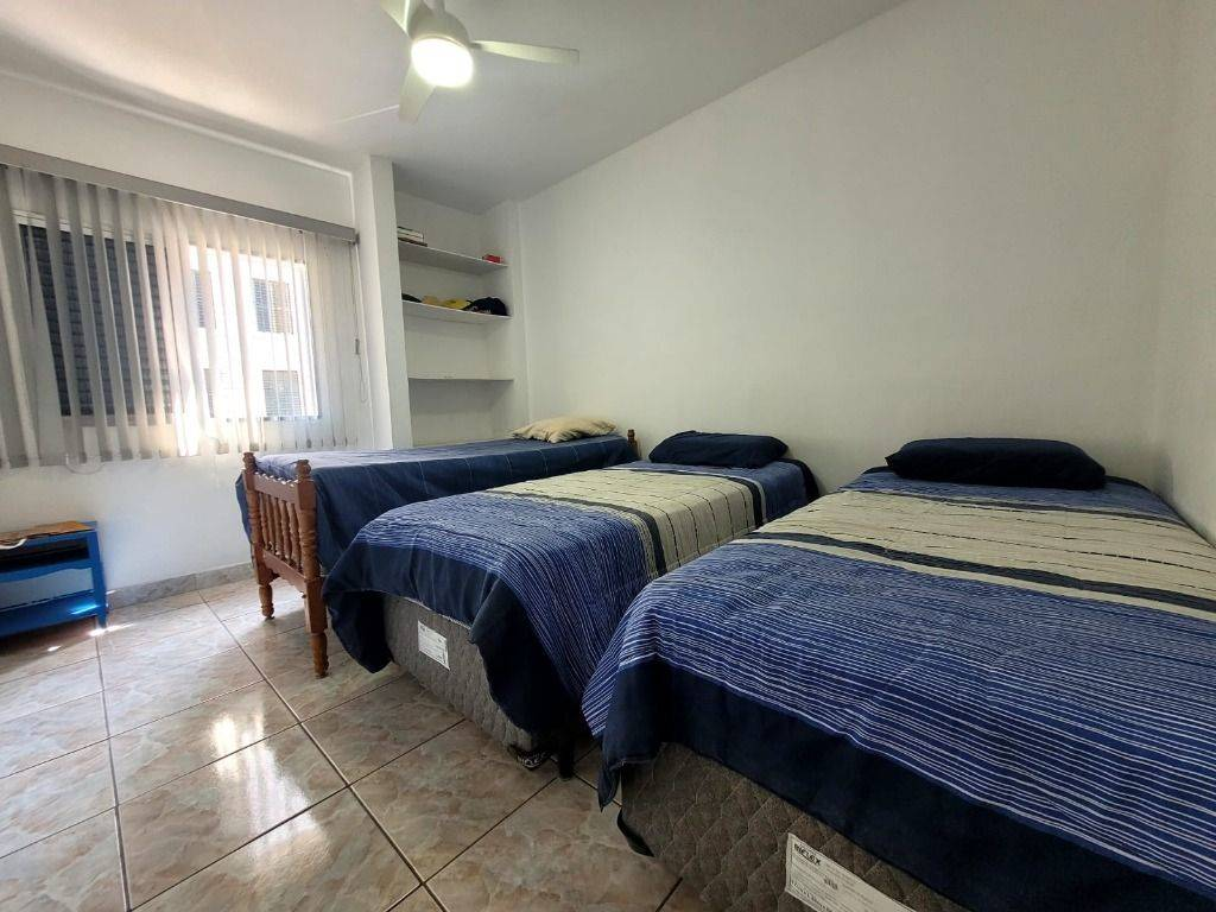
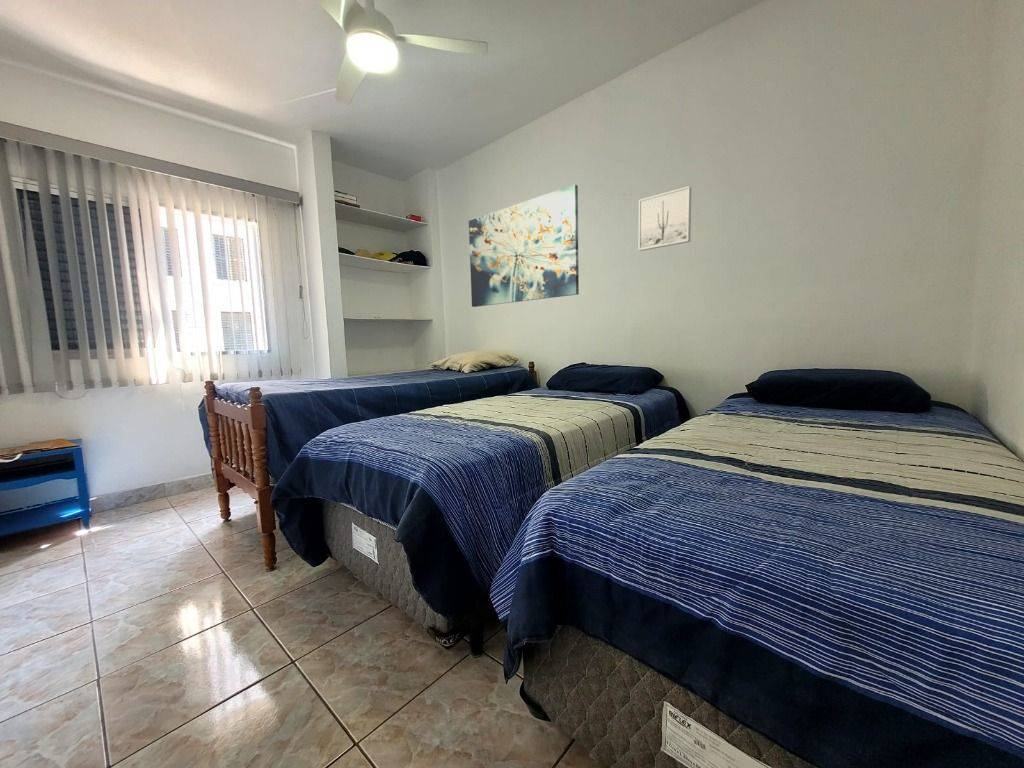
+ wall art (663, 220)
+ wall art (518, 253)
